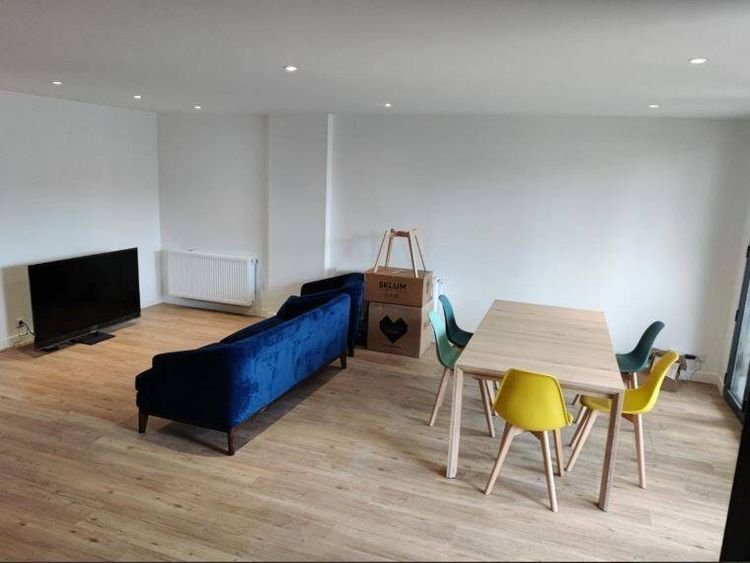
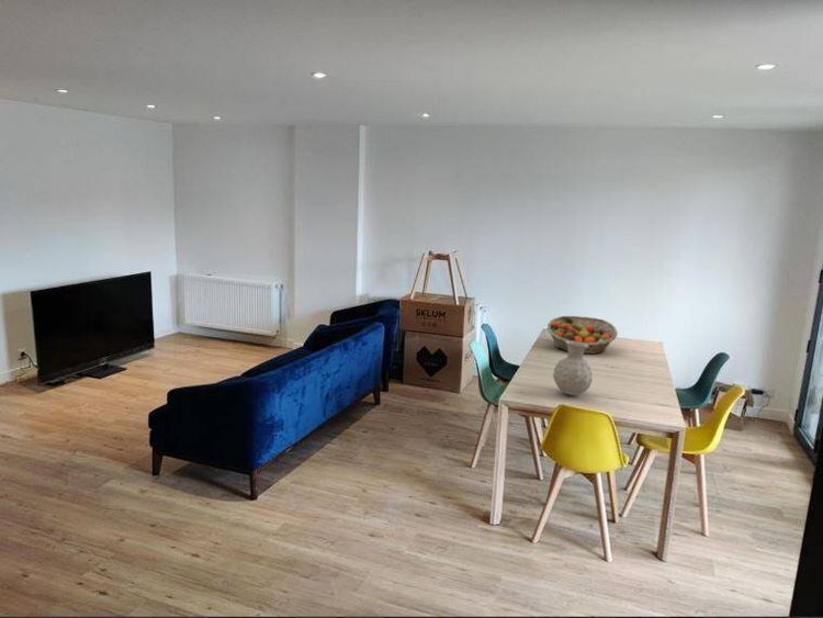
+ fruit basket (580, 334)
+ vase (573, 368)
